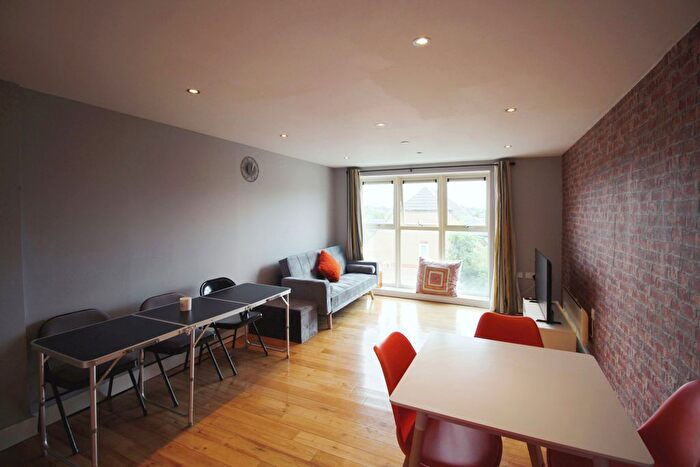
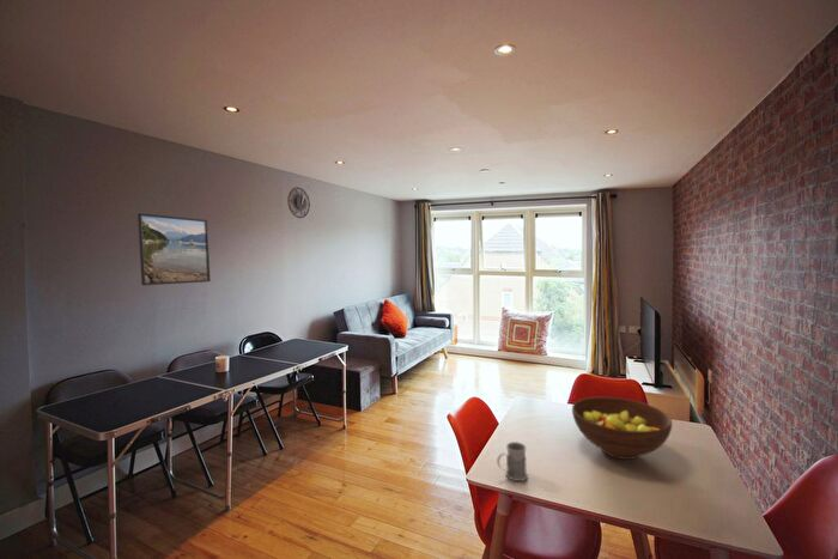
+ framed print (176, 250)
+ fruit bowl (619, 432)
+ mug (511, 462)
